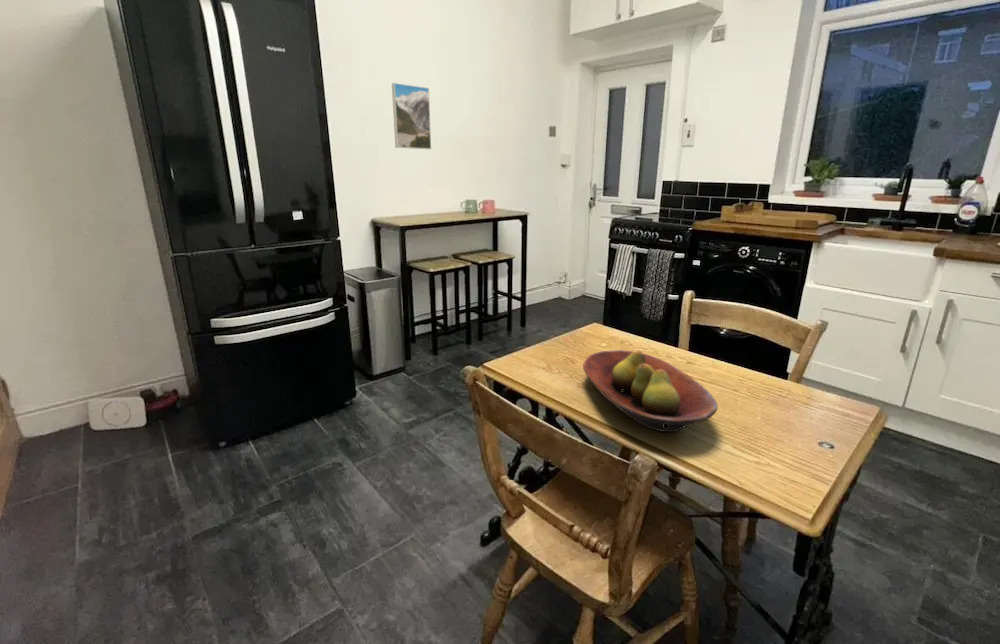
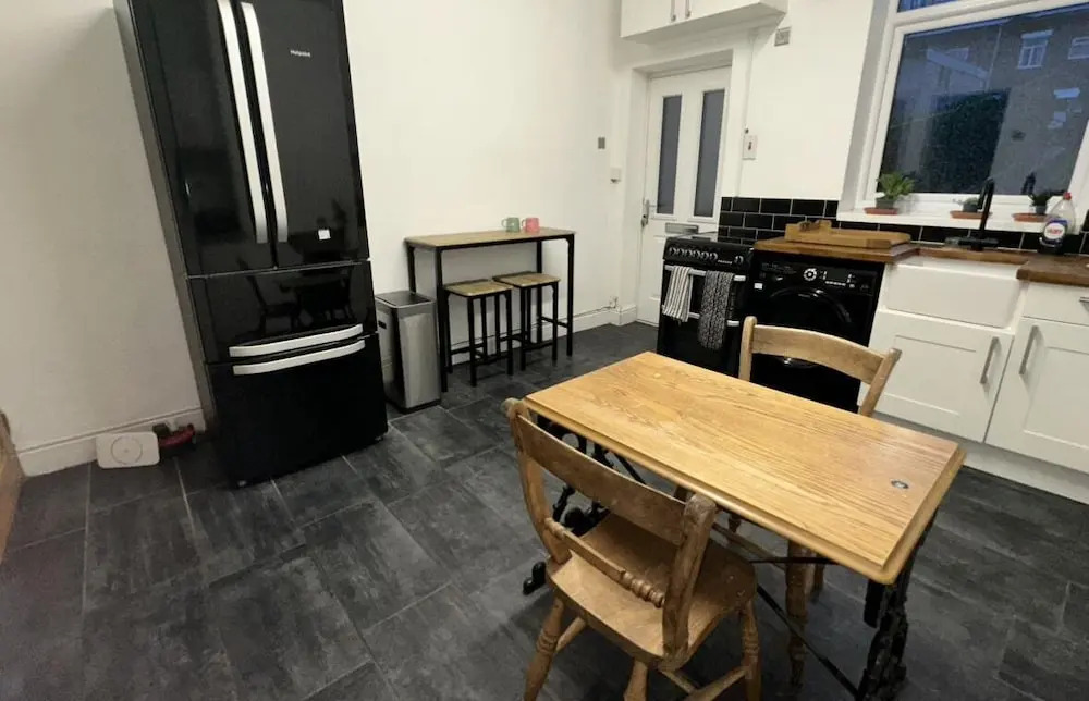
- fruit bowl (643, 382)
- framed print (412, 117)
